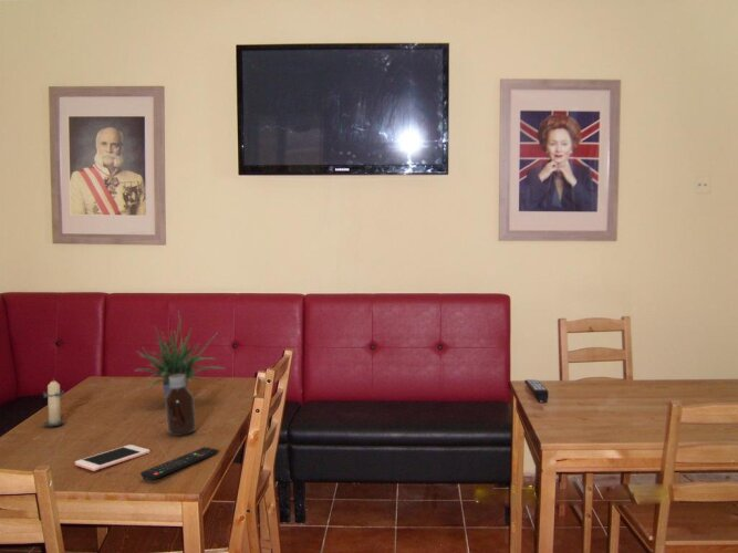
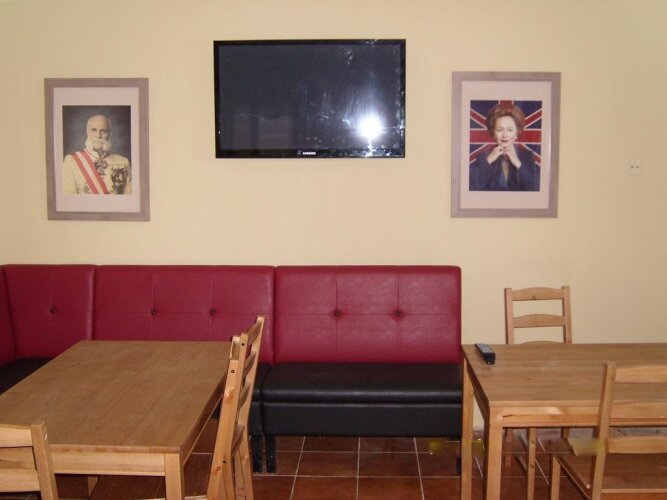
- bottle (180, 404)
- potted plant (179, 358)
- remote control (180, 462)
- candle (53, 400)
- cell phone (113, 457)
